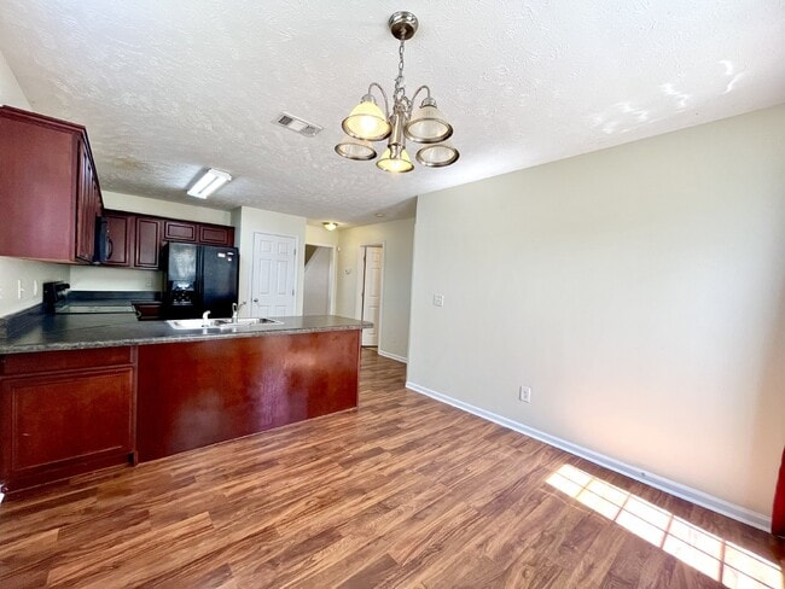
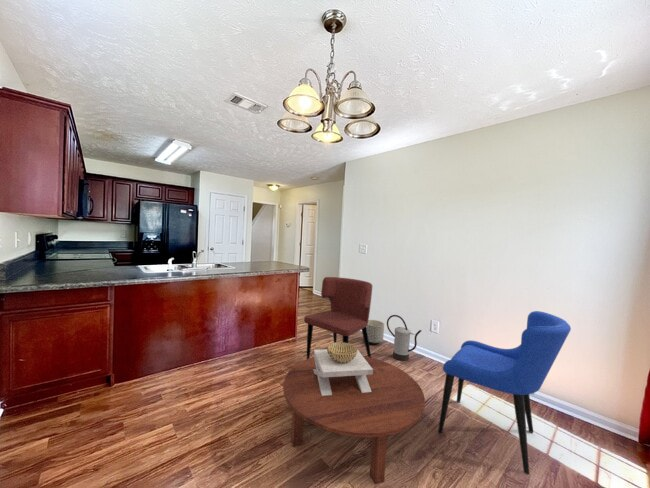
+ watering can (402, 337)
+ coffee table (350, 407)
+ decorative bowl (341, 363)
+ dining chair (339, 323)
+ dining chair (492, 371)
+ planter (373, 332)
